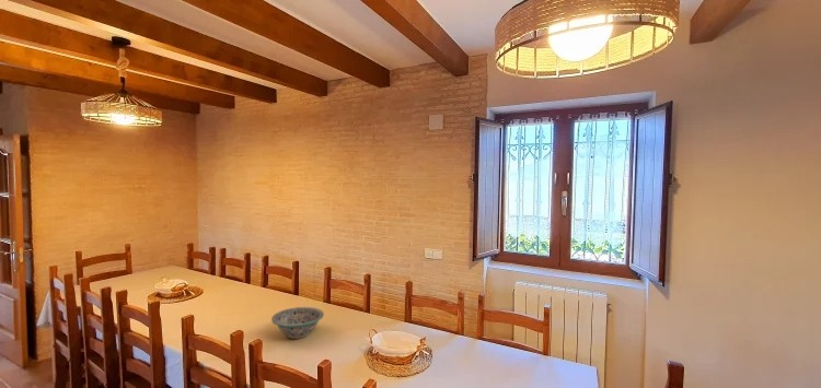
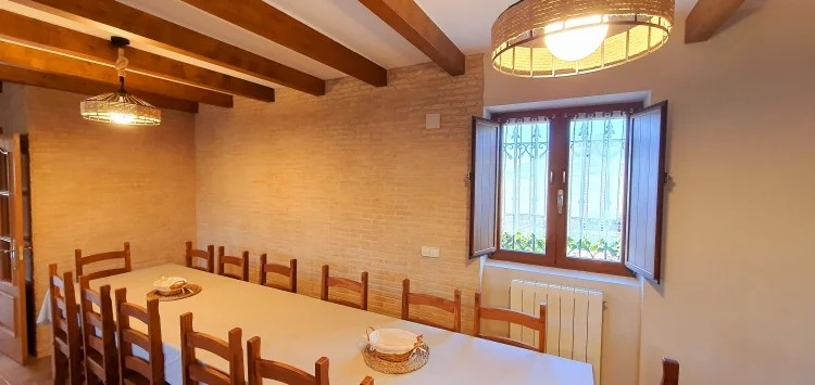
- decorative bowl (298, 325)
